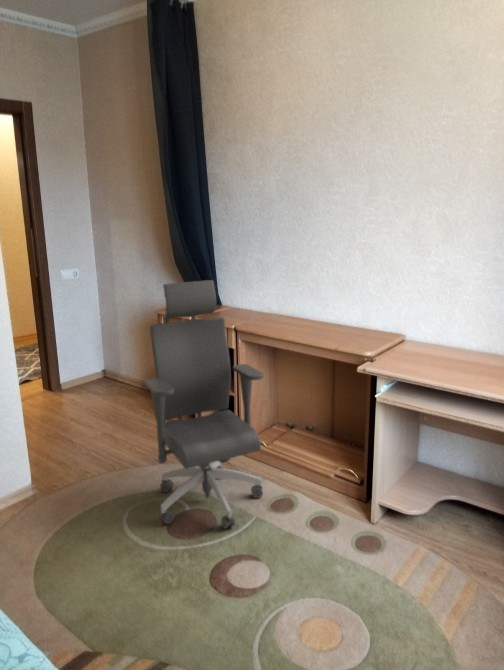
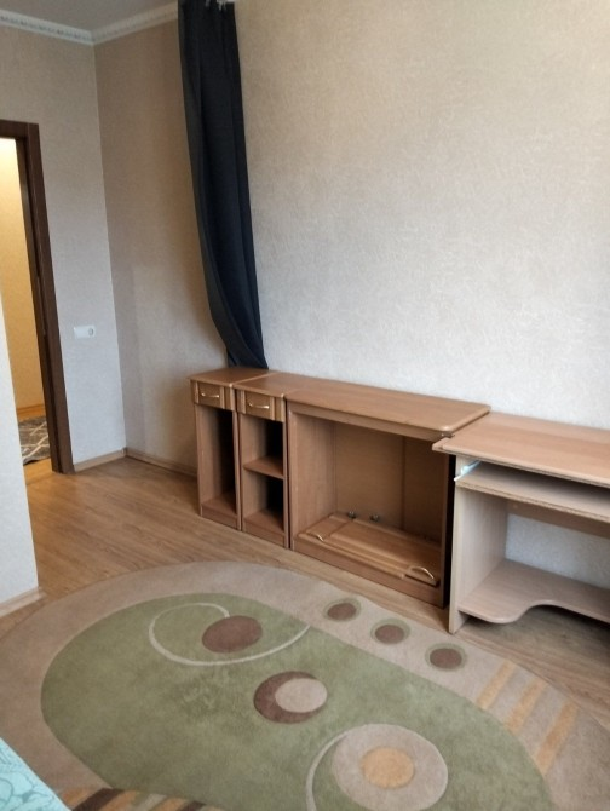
- office chair (201, 397)
